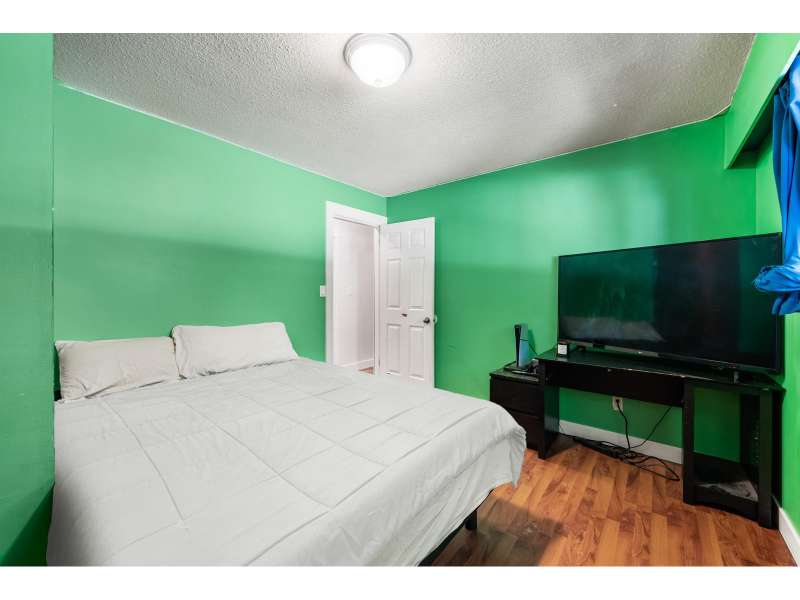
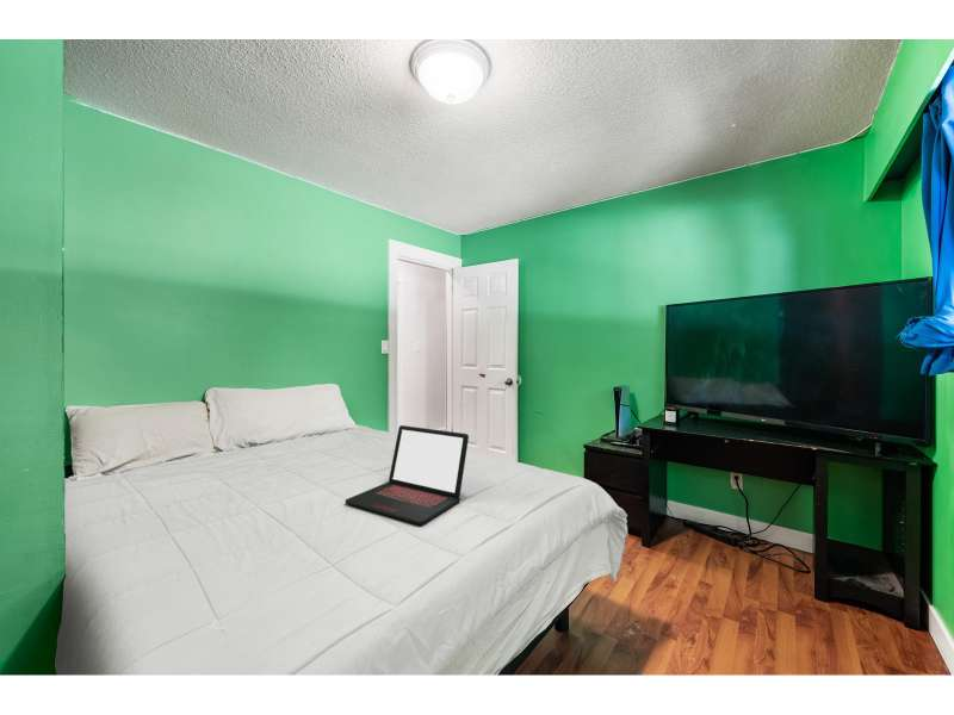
+ laptop (408, 467)
